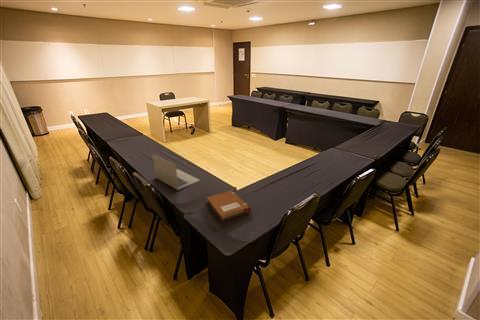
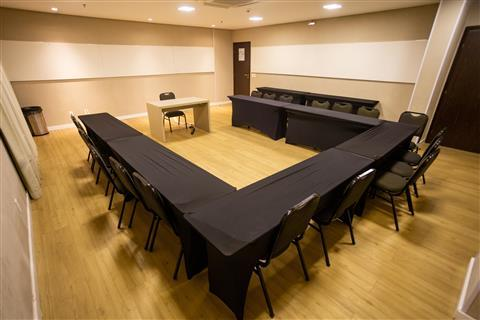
- laptop (175, 167)
- notebook (228, 204)
